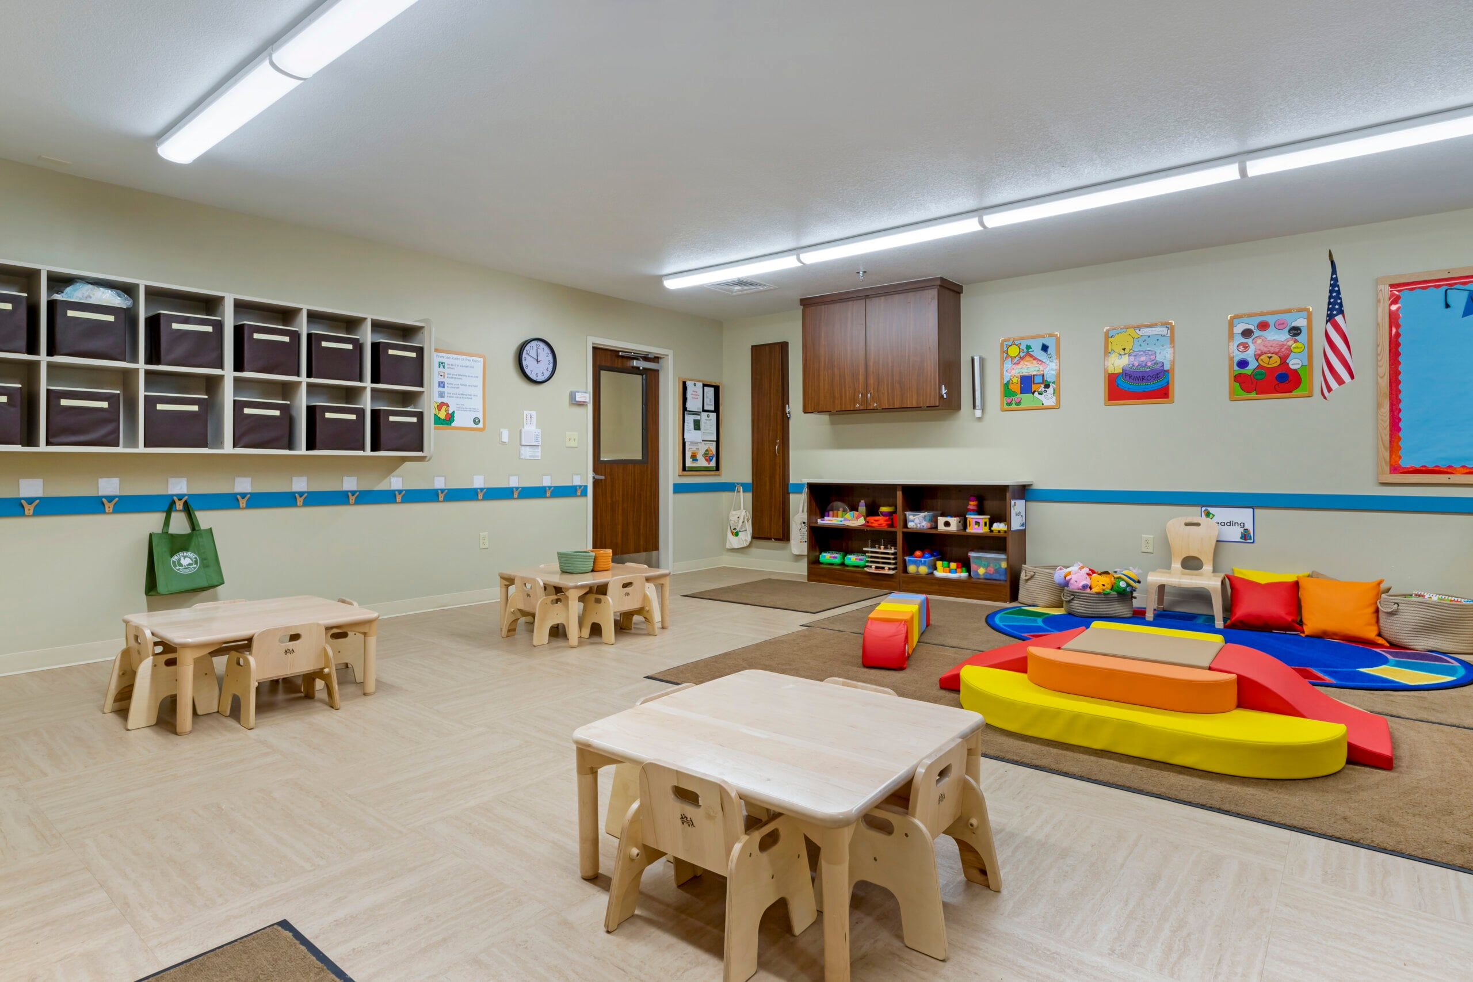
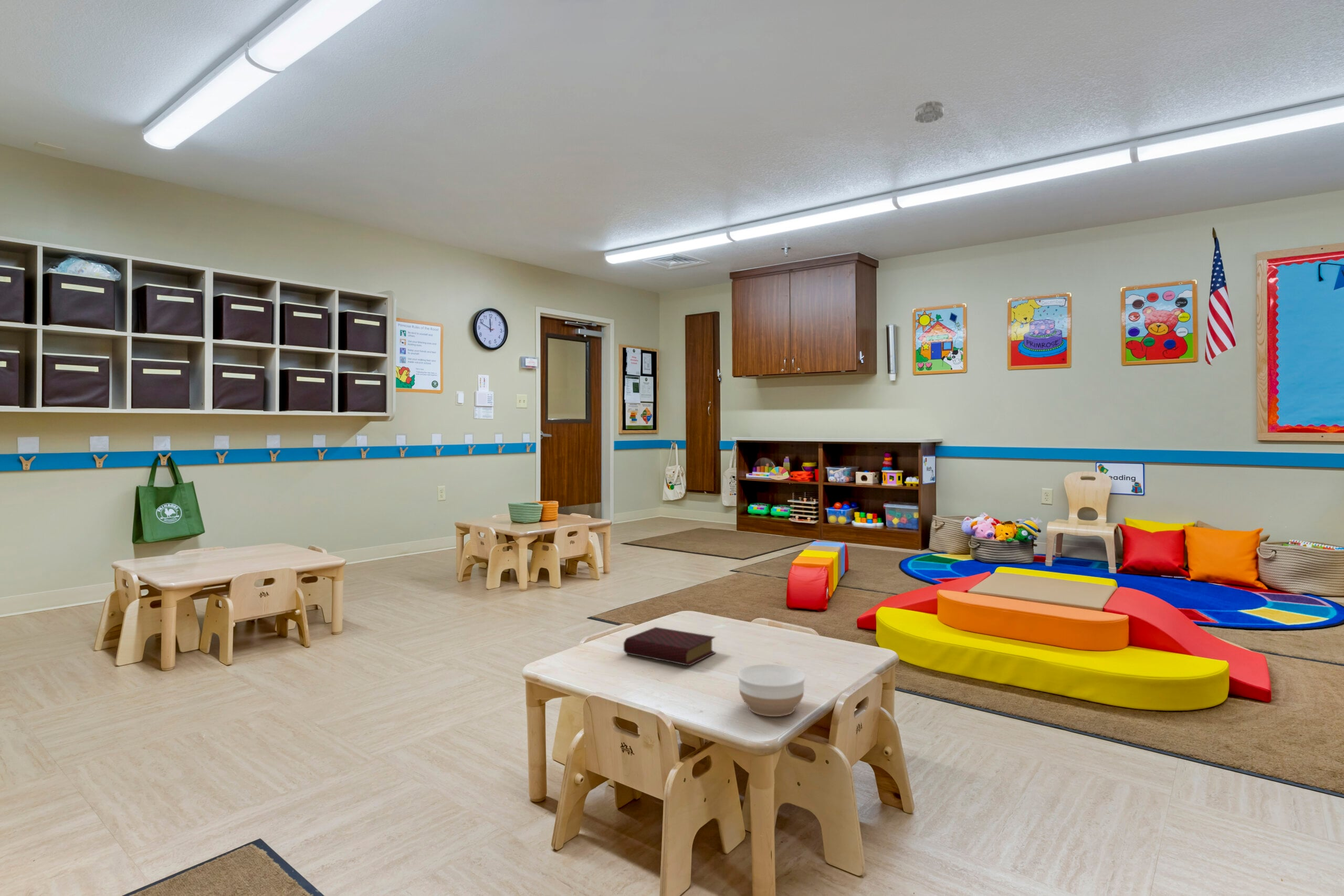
+ book (670, 646)
+ smoke detector (929, 111)
+ bowl (771, 691)
